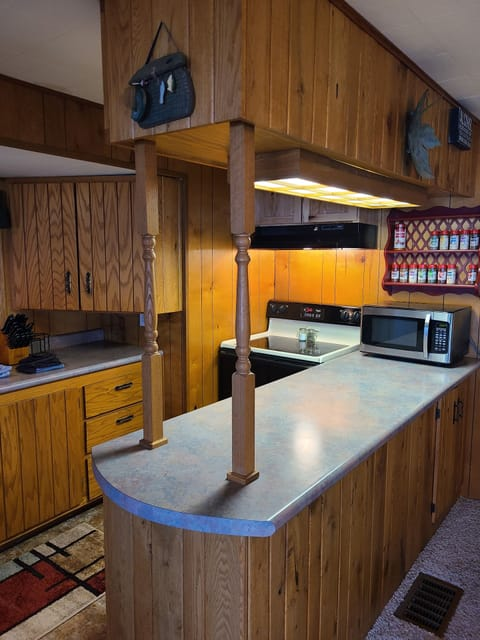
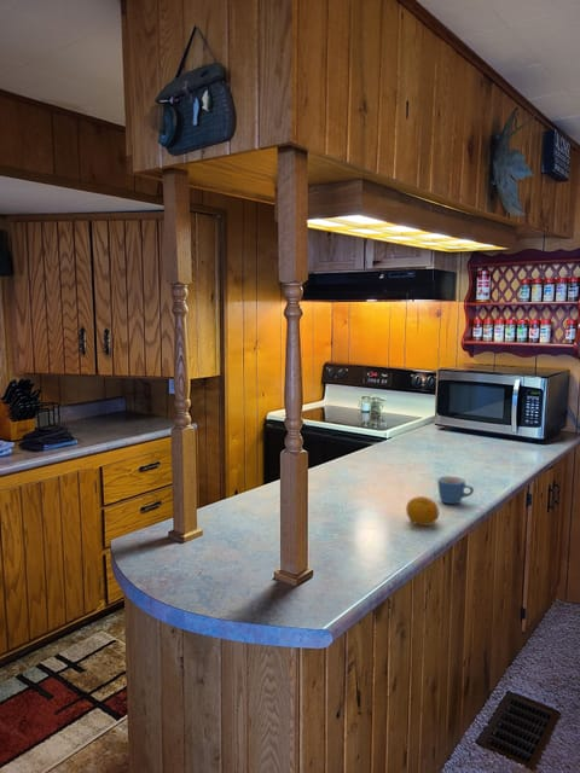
+ fruit (422, 510)
+ mug (454, 492)
